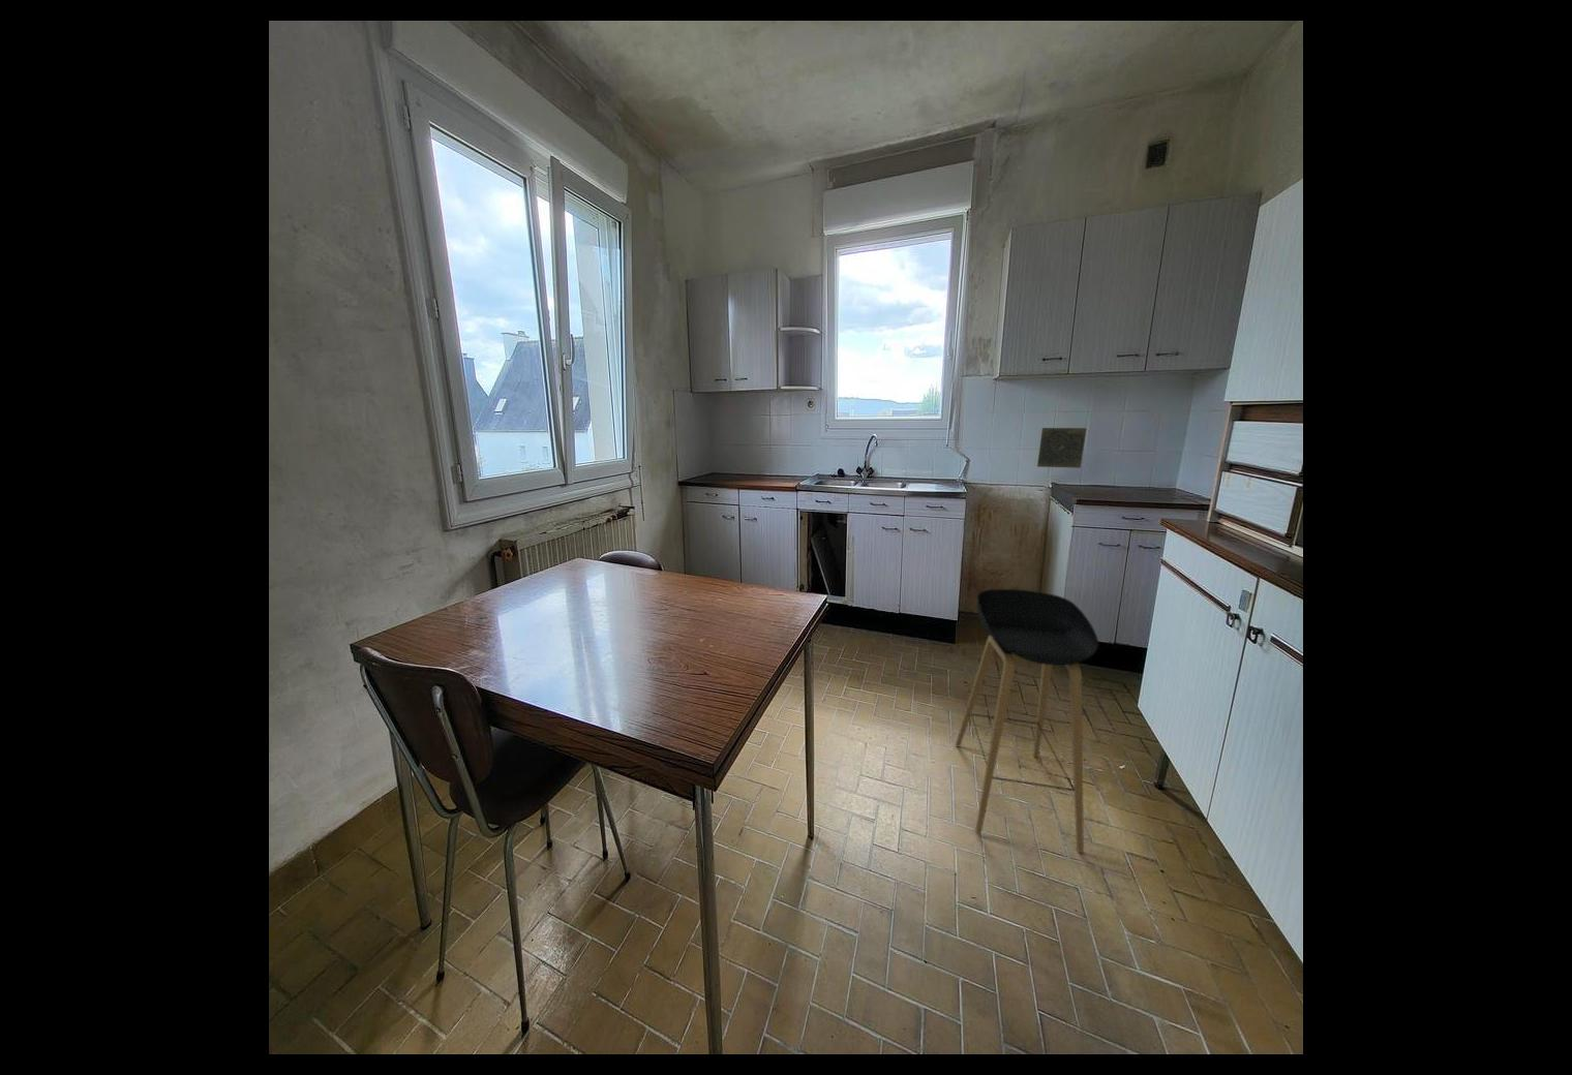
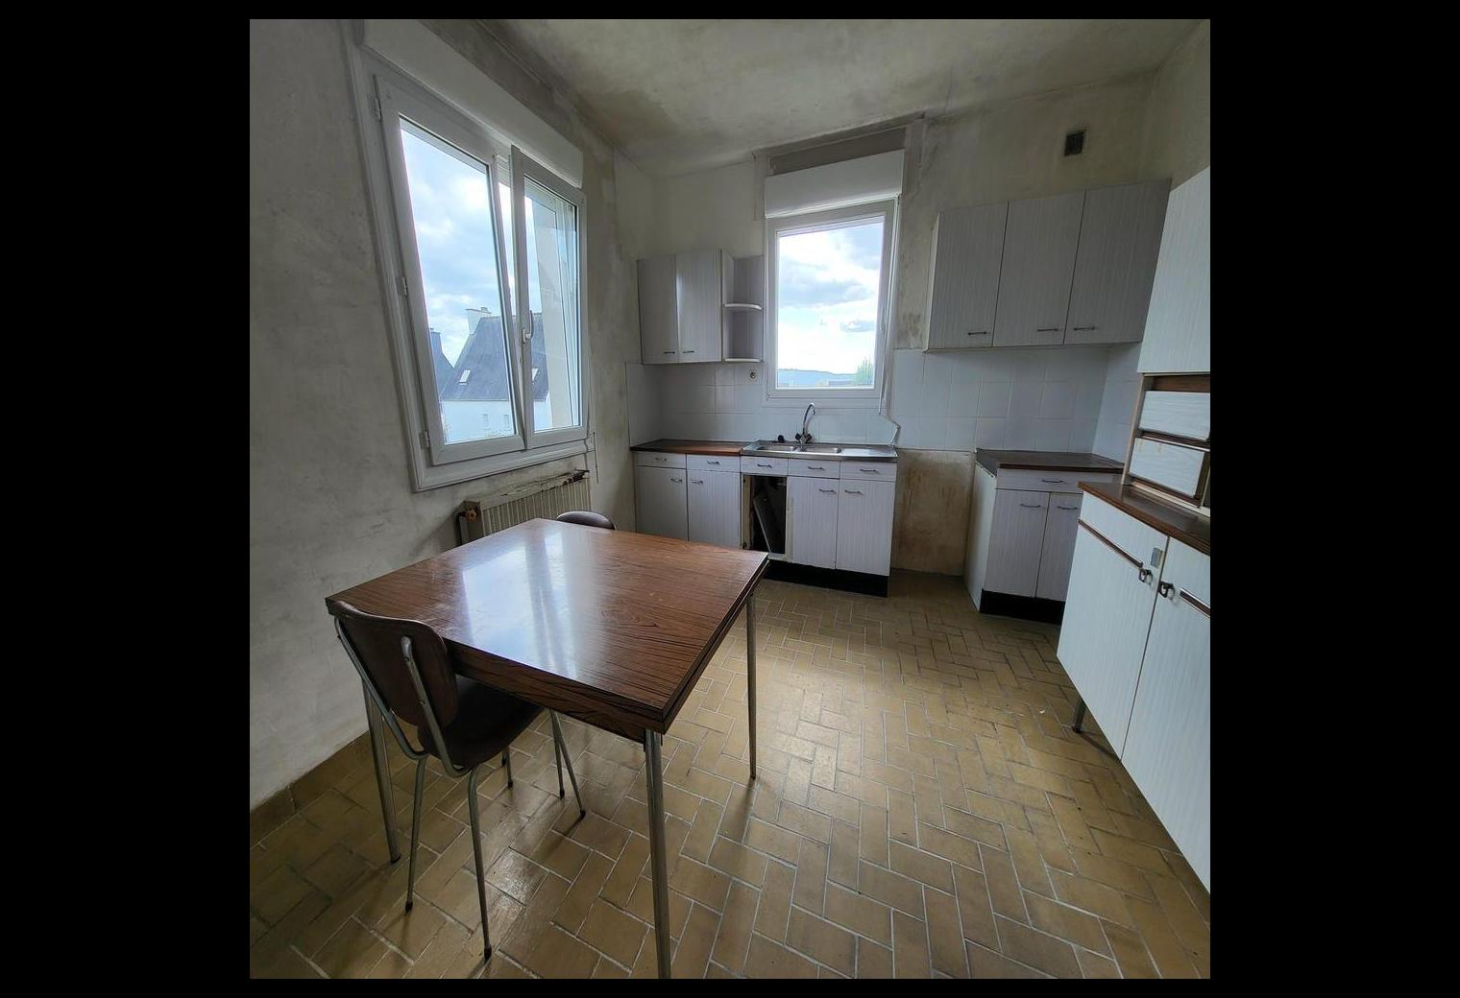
- decorative tile (1061, 448)
- stool (1007, 702)
